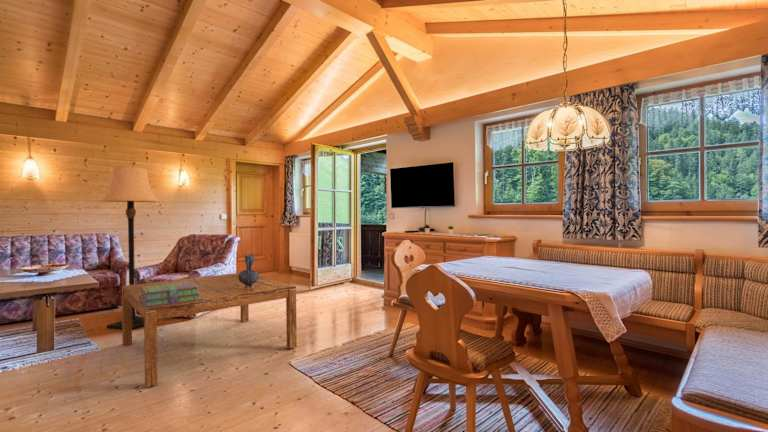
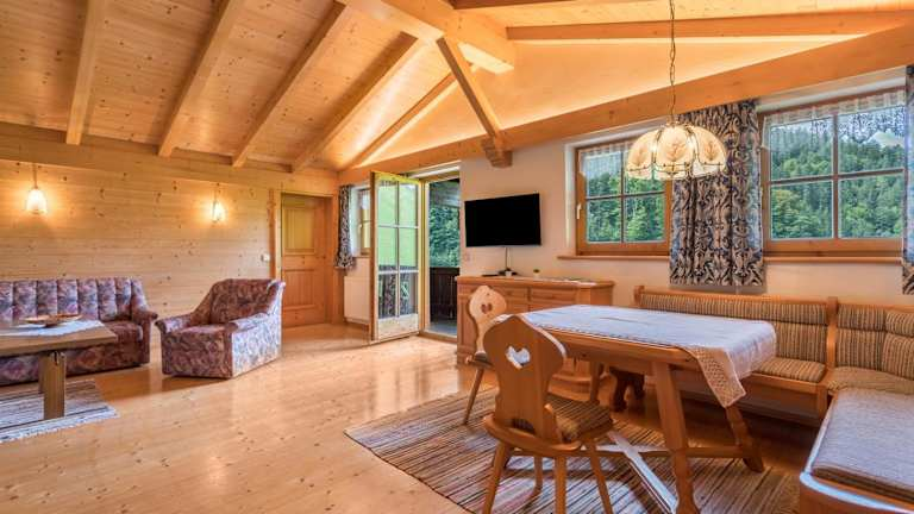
- vase (248, 271)
- coffee table (206, 311)
- stack of books (170, 292)
- lamp (131, 246)
